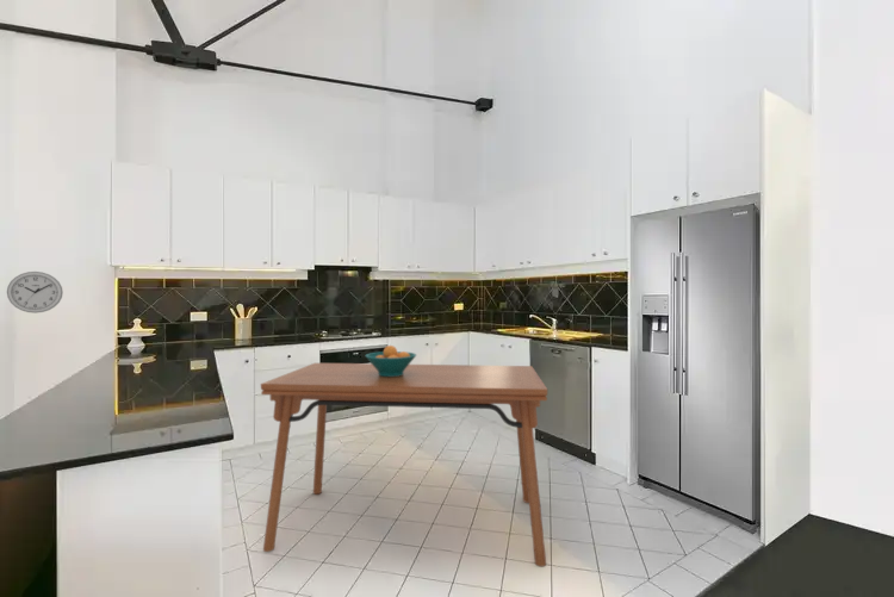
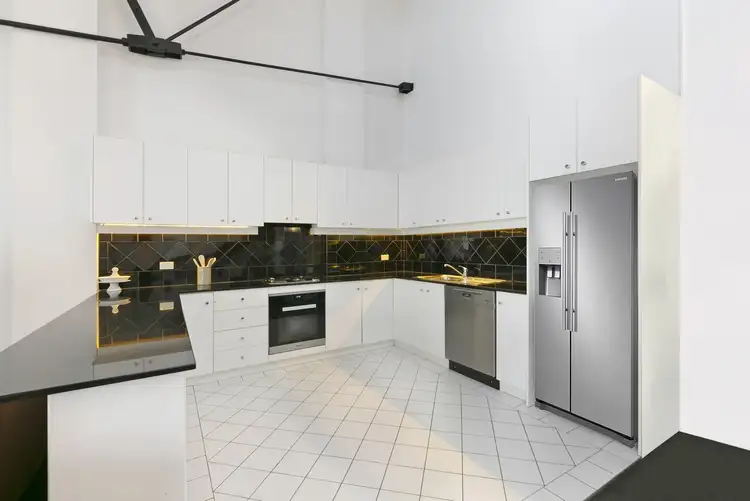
- wall clock (35, 292)
- fruit bowl (391, 360)
- dining table (411, 406)
